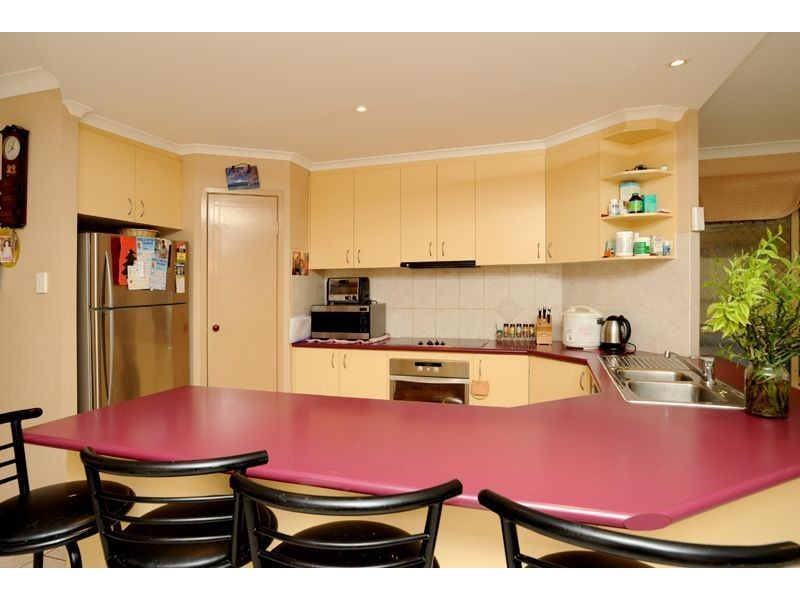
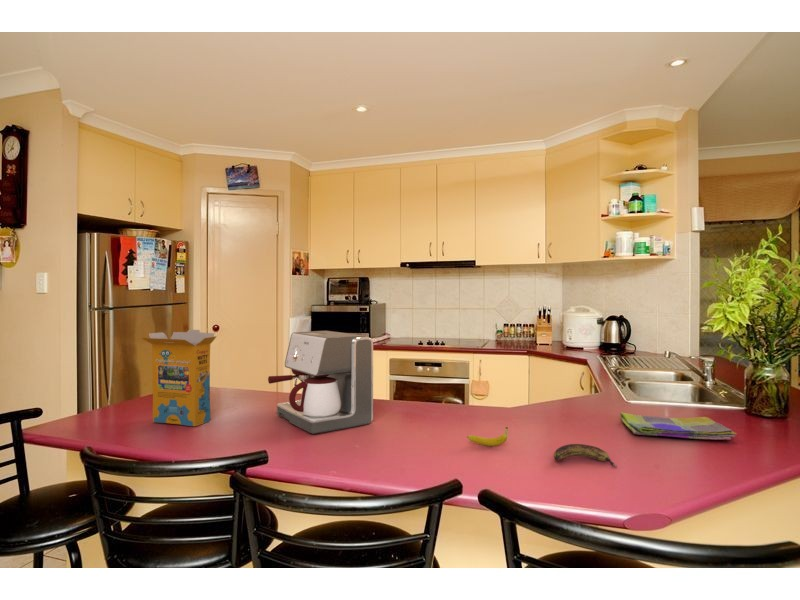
+ banana (581, 454)
+ dish towel (673, 424)
+ cereal box (180, 376)
+ fruit (487, 438)
+ coffee maker (324, 376)
